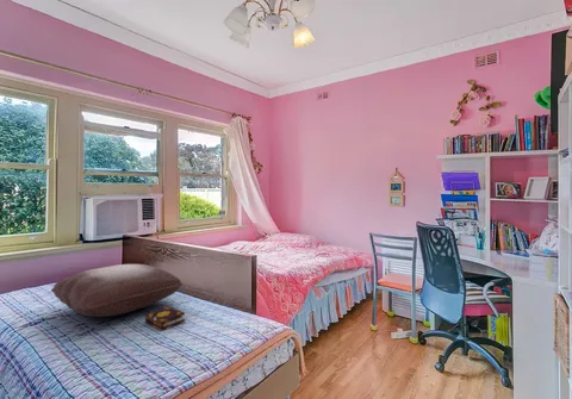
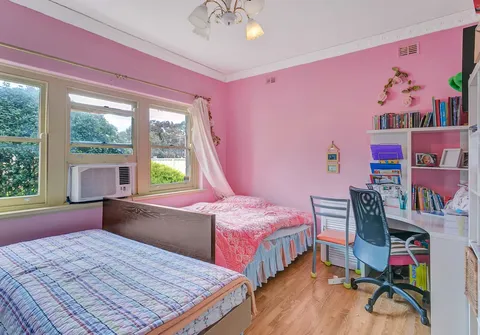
- pillow (118, 287)
- book (164, 317)
